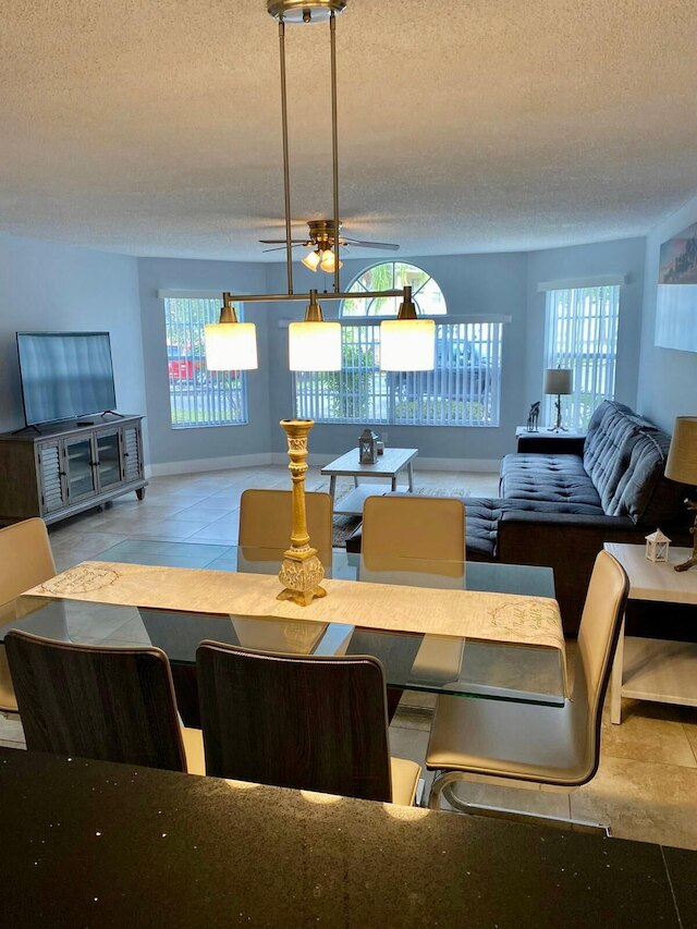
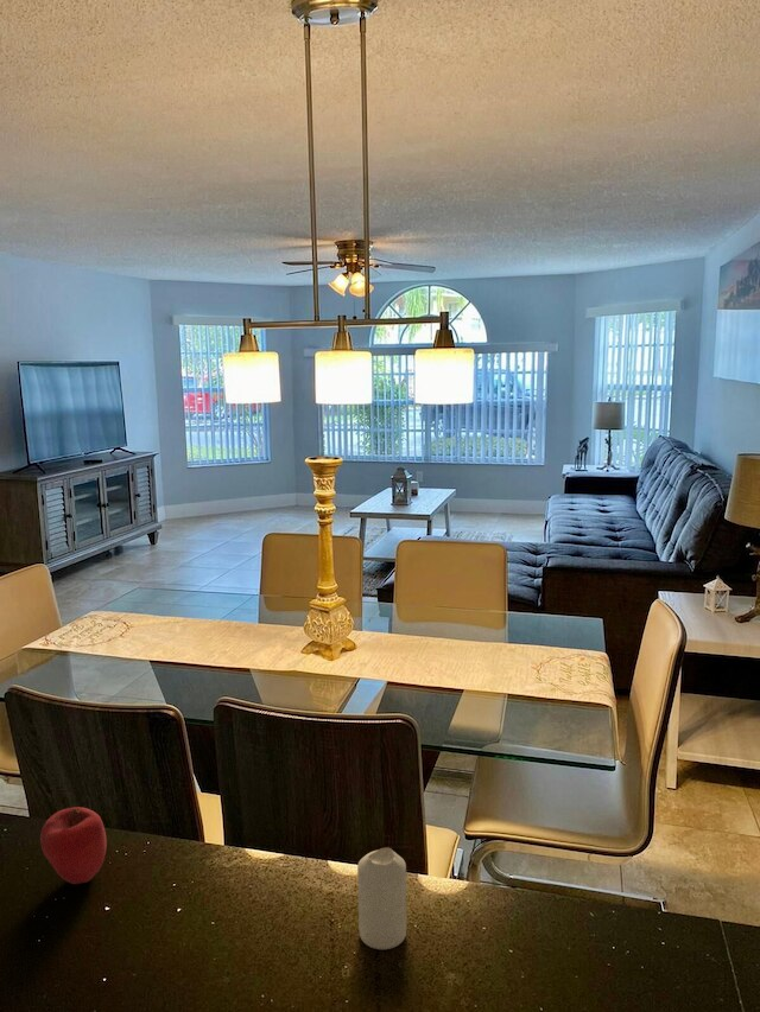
+ apple (74, 844)
+ candle (381, 893)
